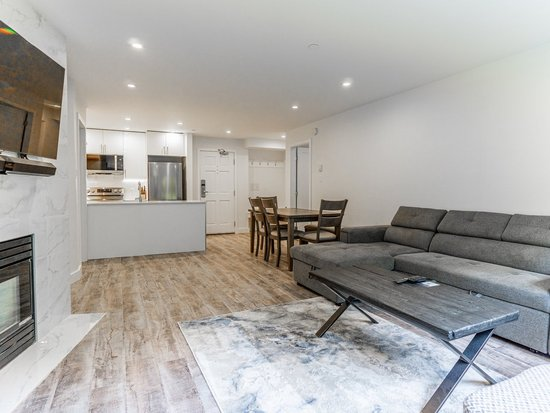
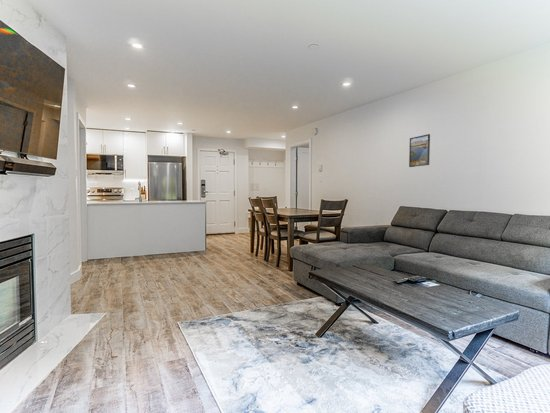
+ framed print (419, 151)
